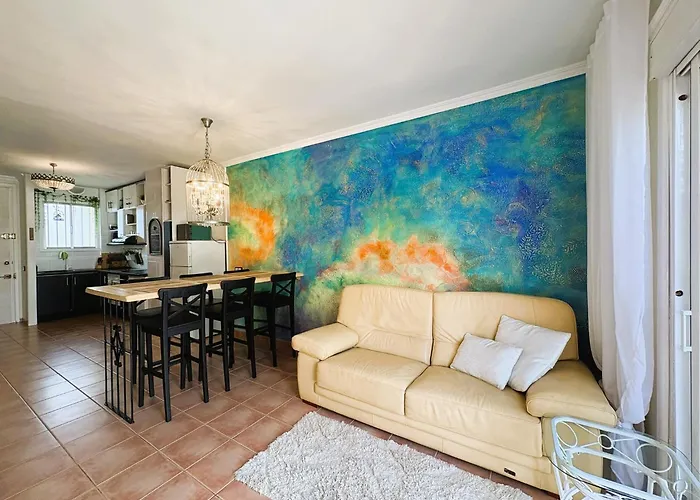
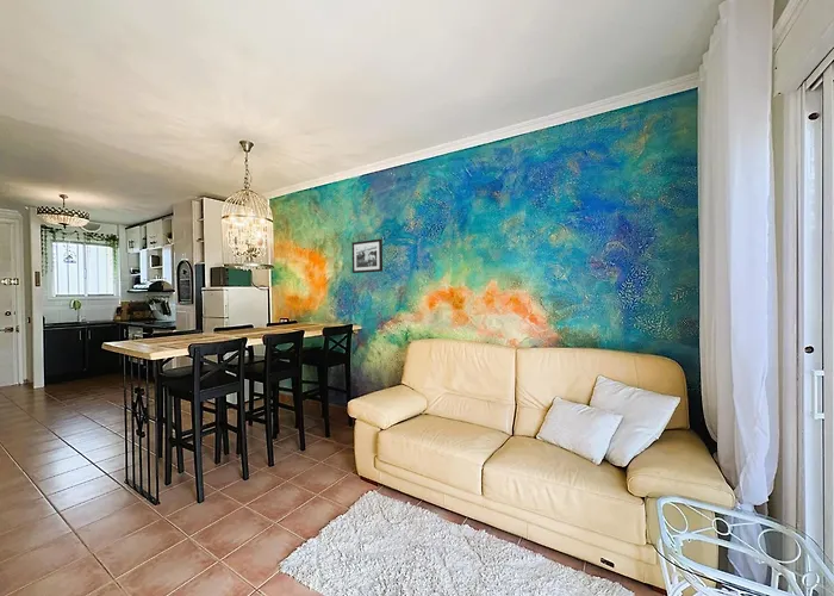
+ picture frame (367, 256)
